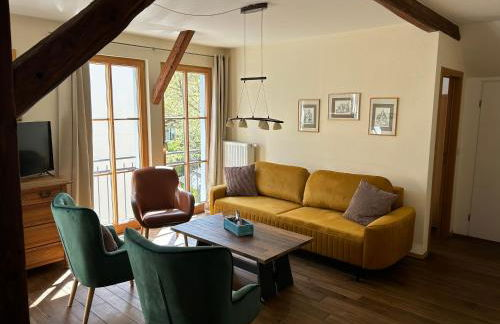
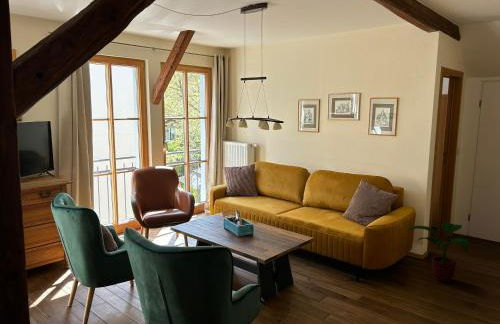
+ potted plant (438, 249)
